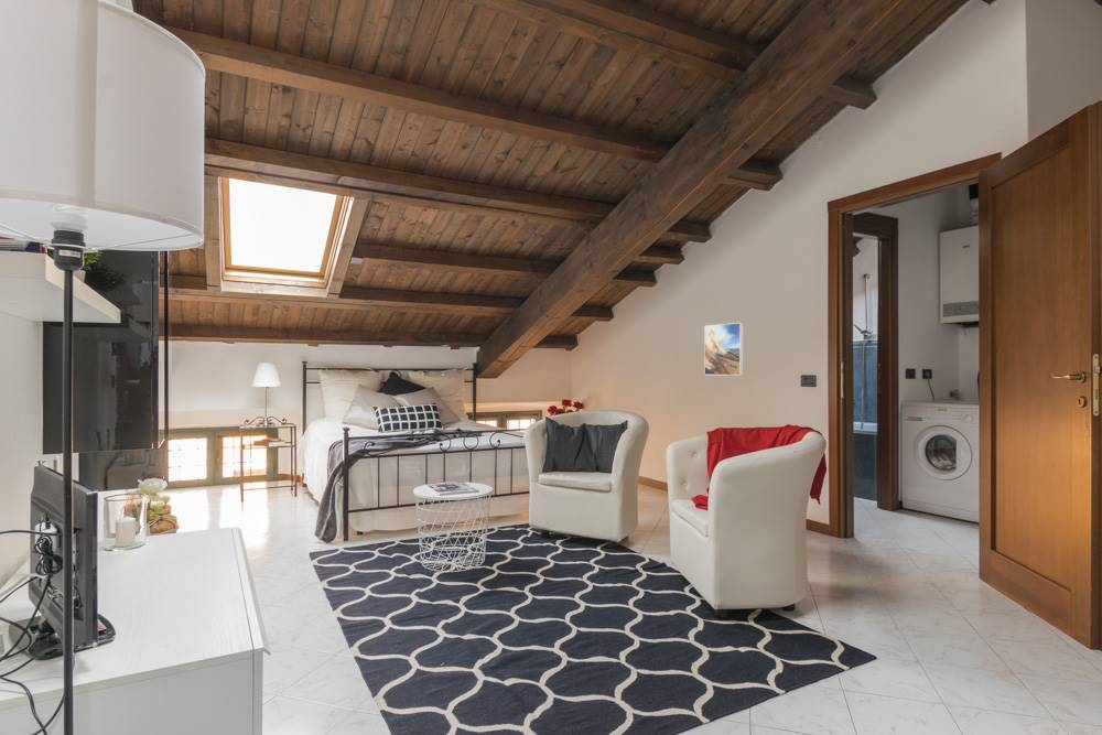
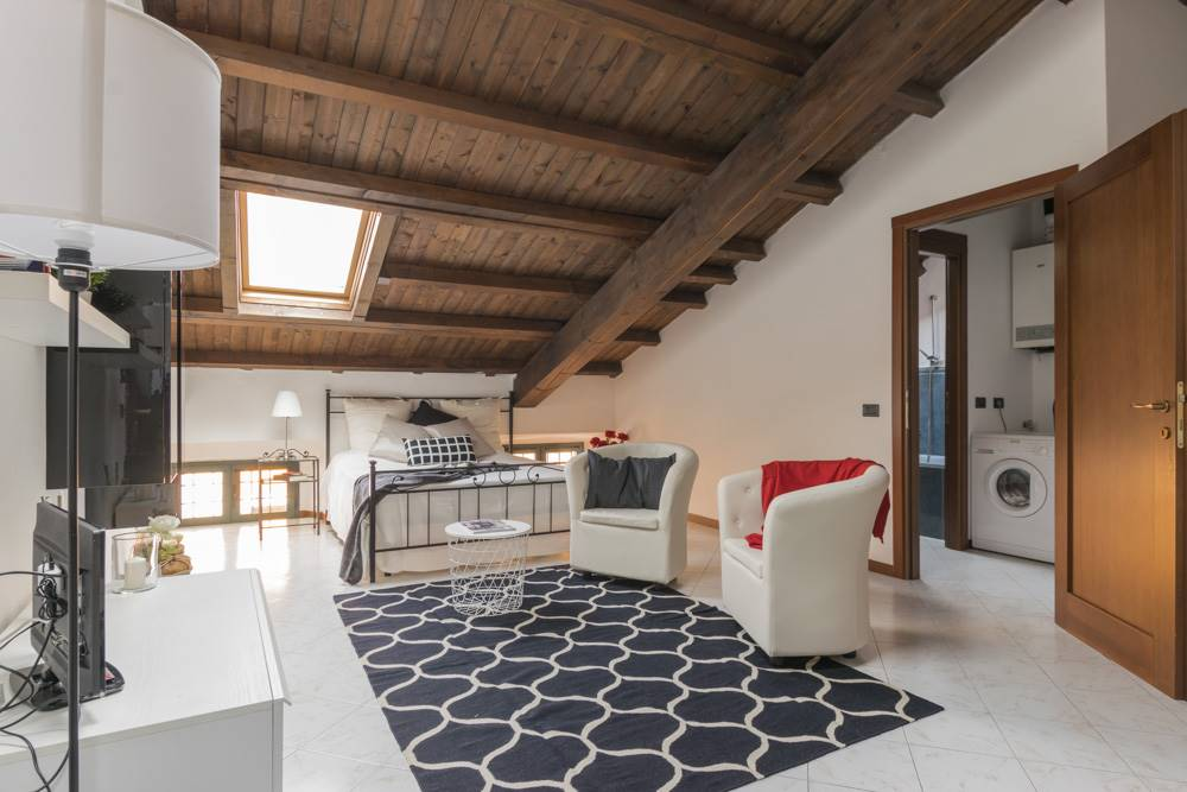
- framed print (723, 349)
